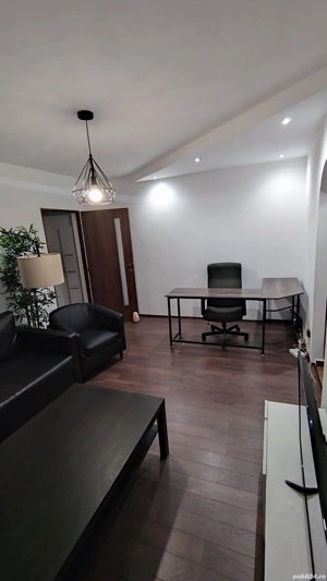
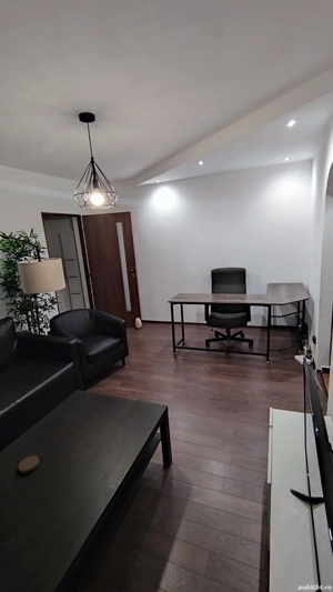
+ coaster (29, 463)
